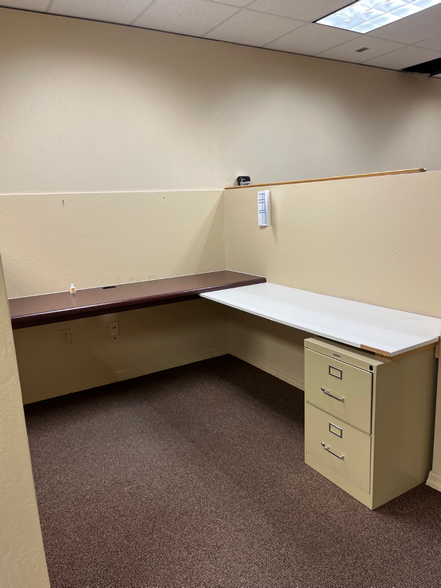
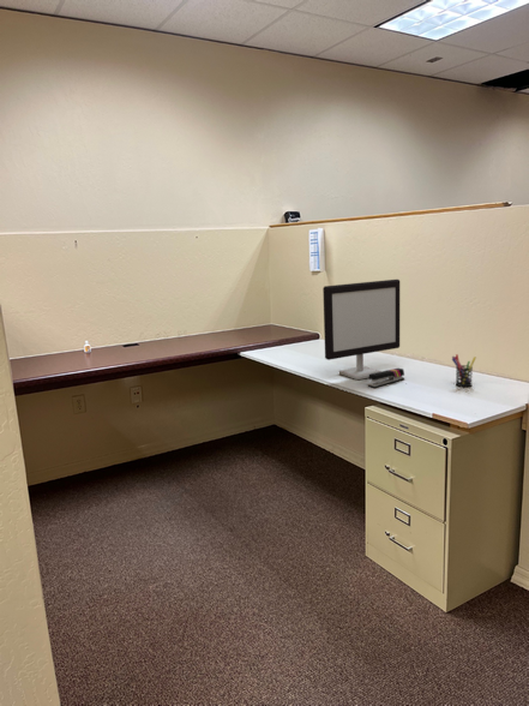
+ pen holder (463, 370)
+ stapler (386, 376)
+ computer monitor (360, 329)
